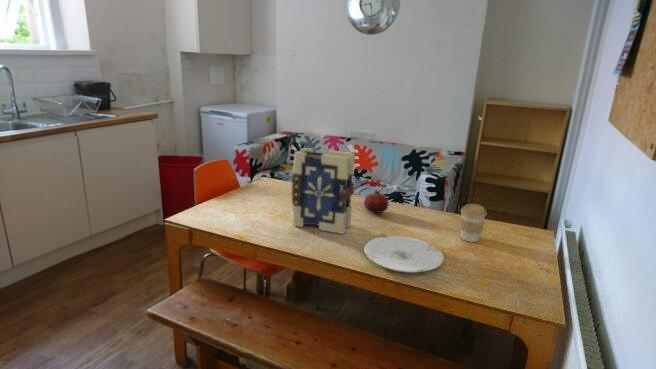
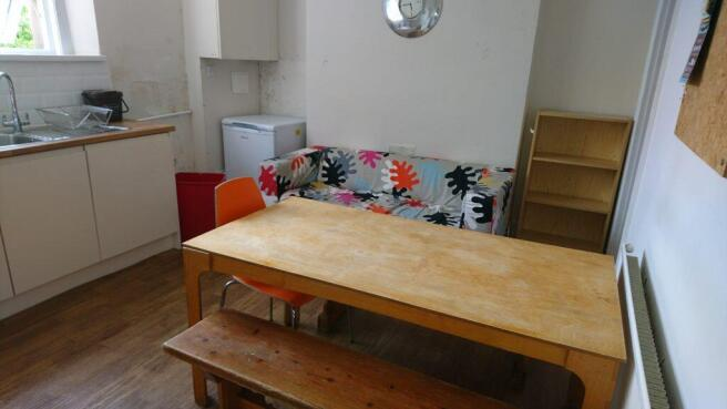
- plate (402, 254)
- coffee cup (471, 222)
- fruit (376, 201)
- book (320, 189)
